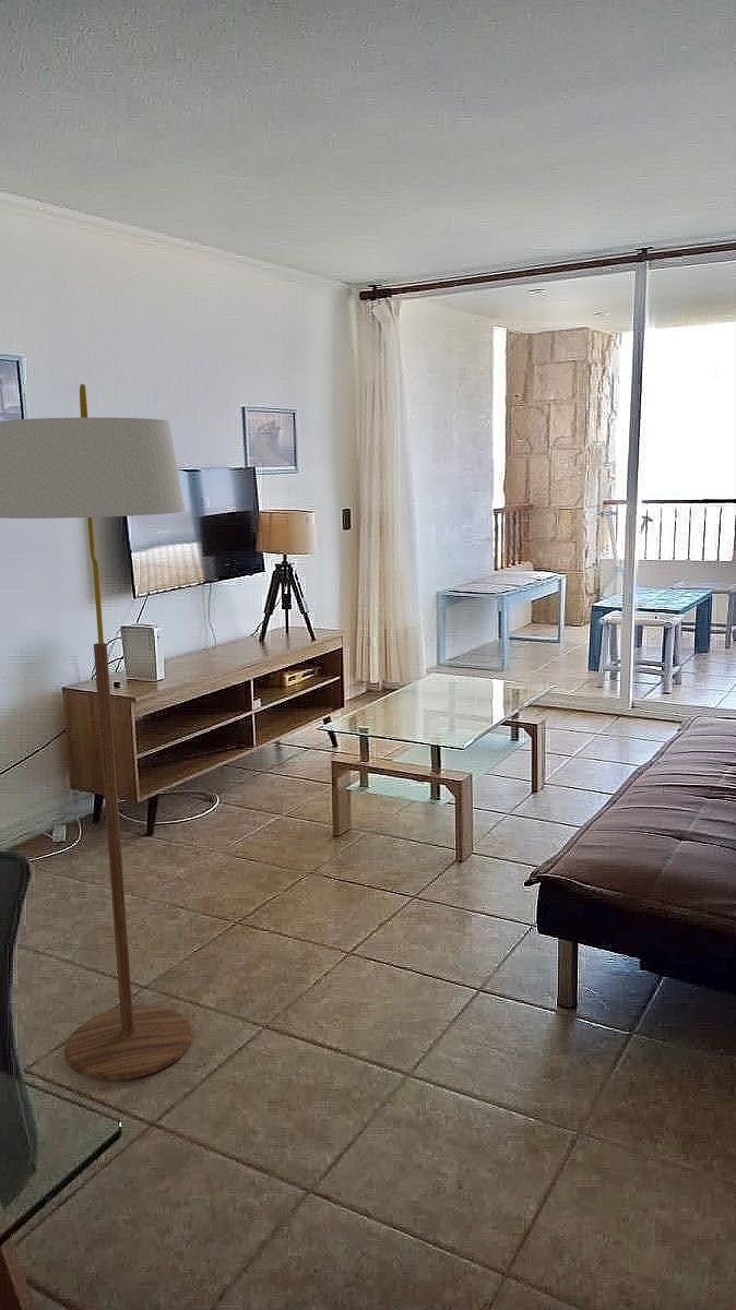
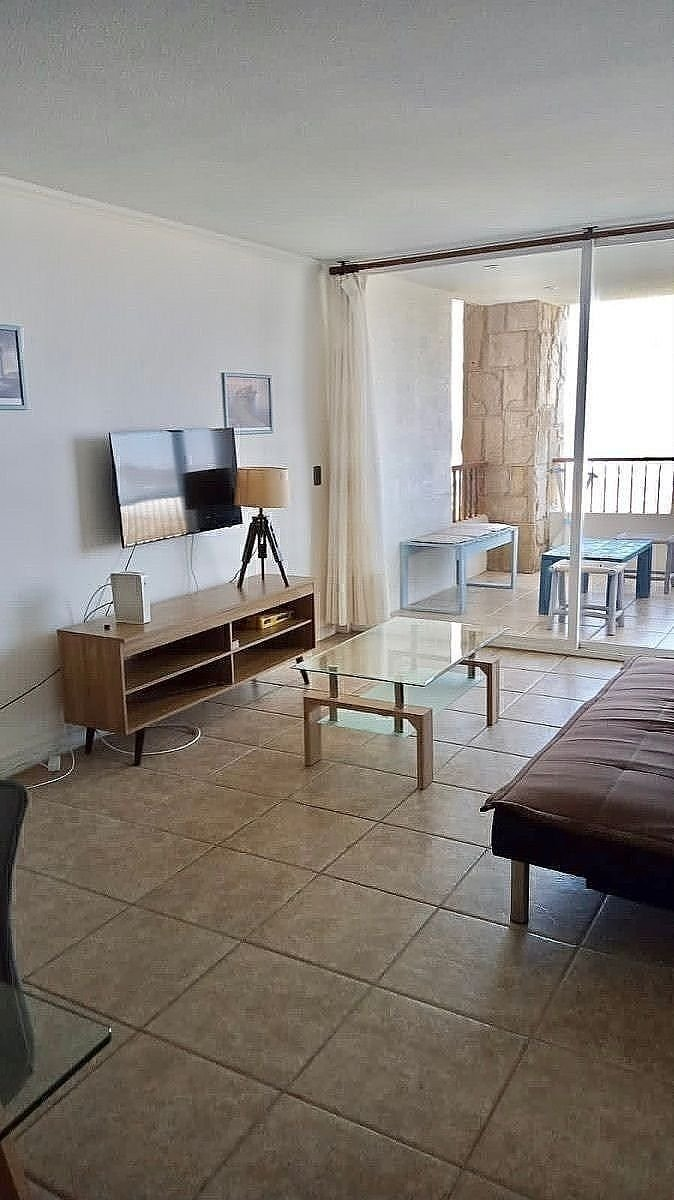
- floor lamp (106, 730)
